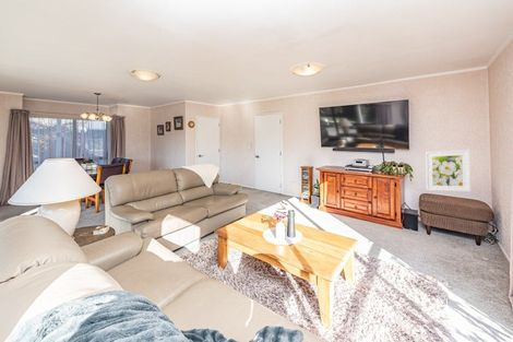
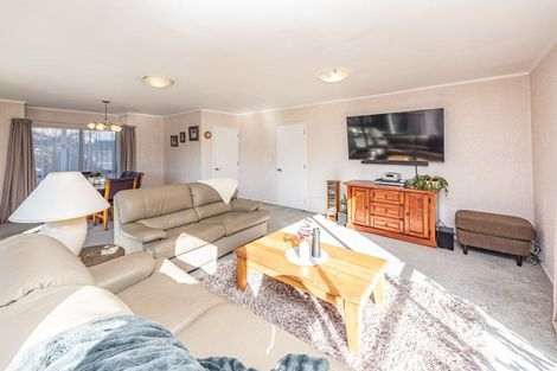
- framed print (446, 170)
